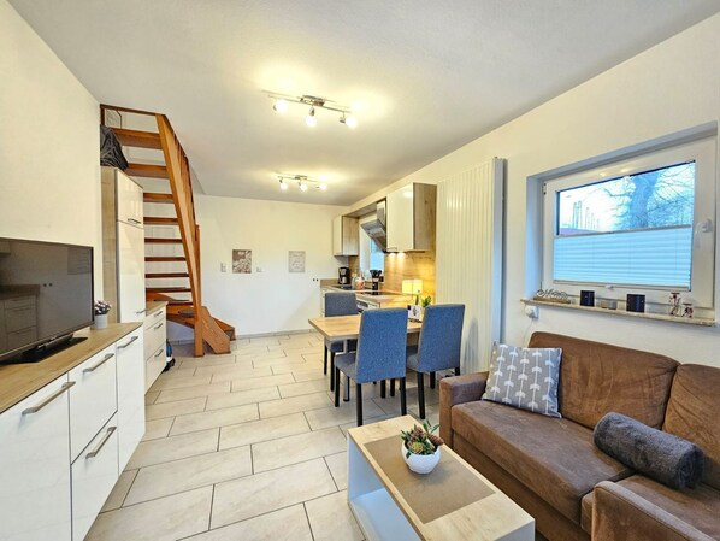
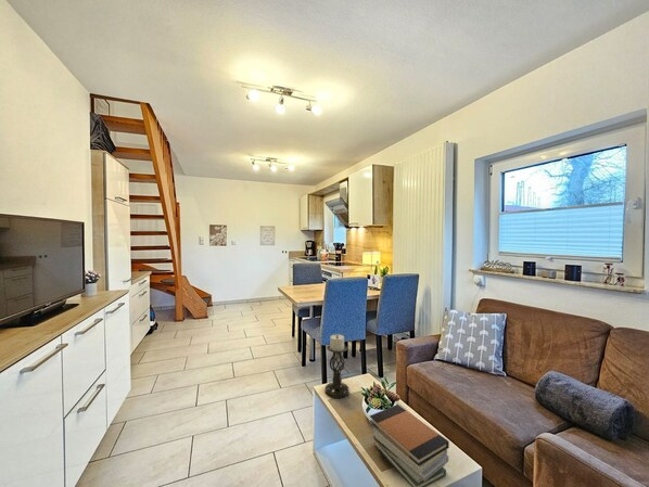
+ candle holder (336, 362)
+ book stack (407, 444)
